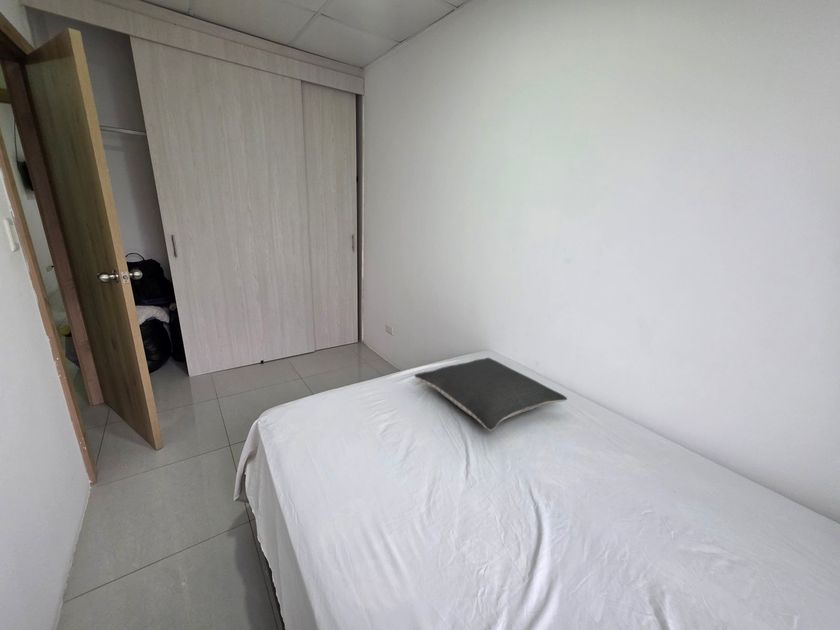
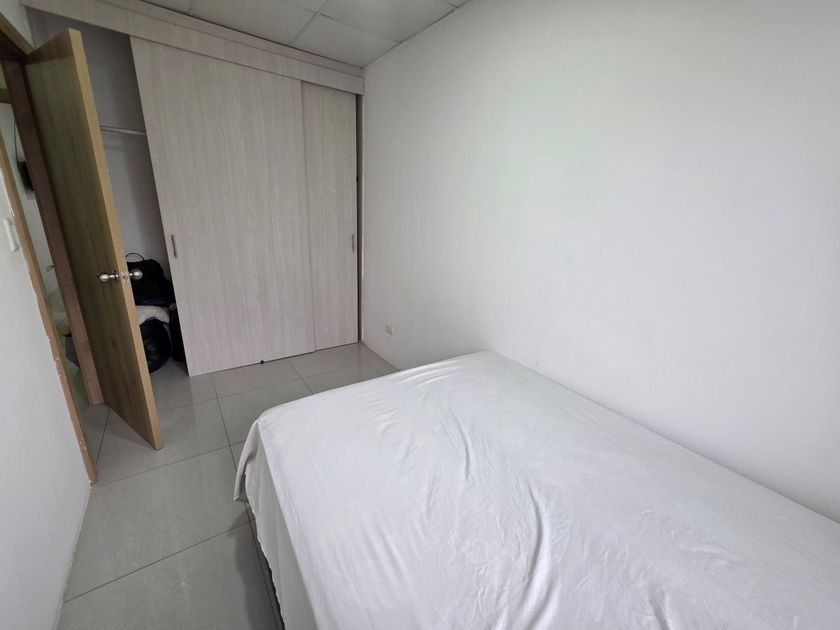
- pillow (488, 386)
